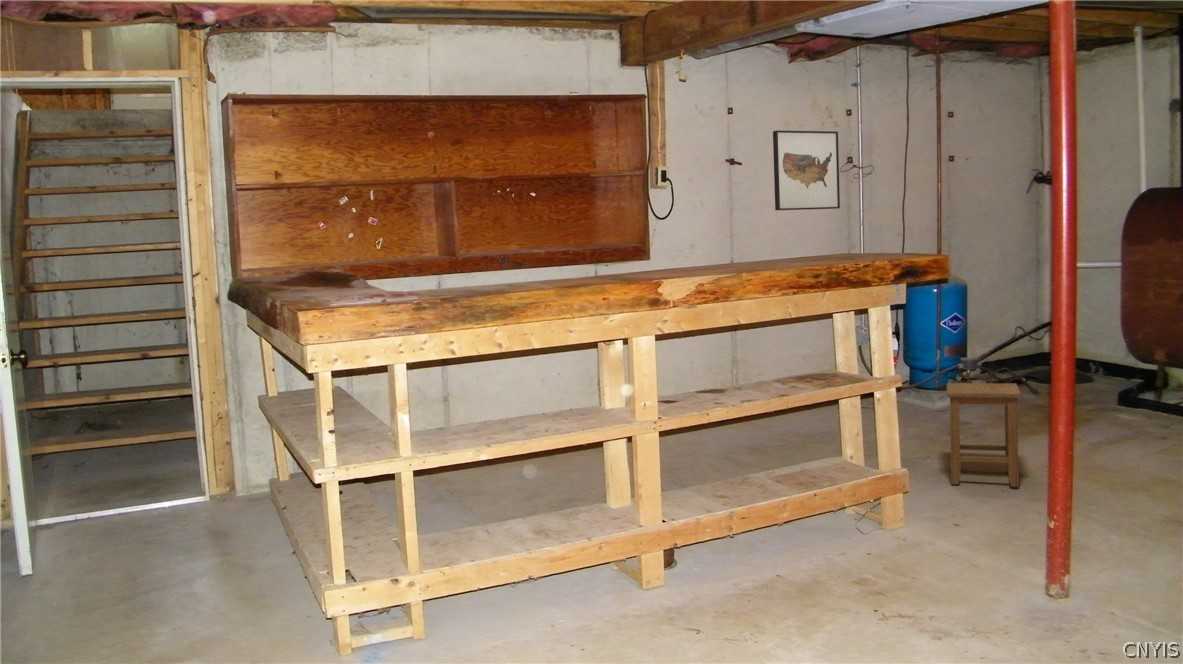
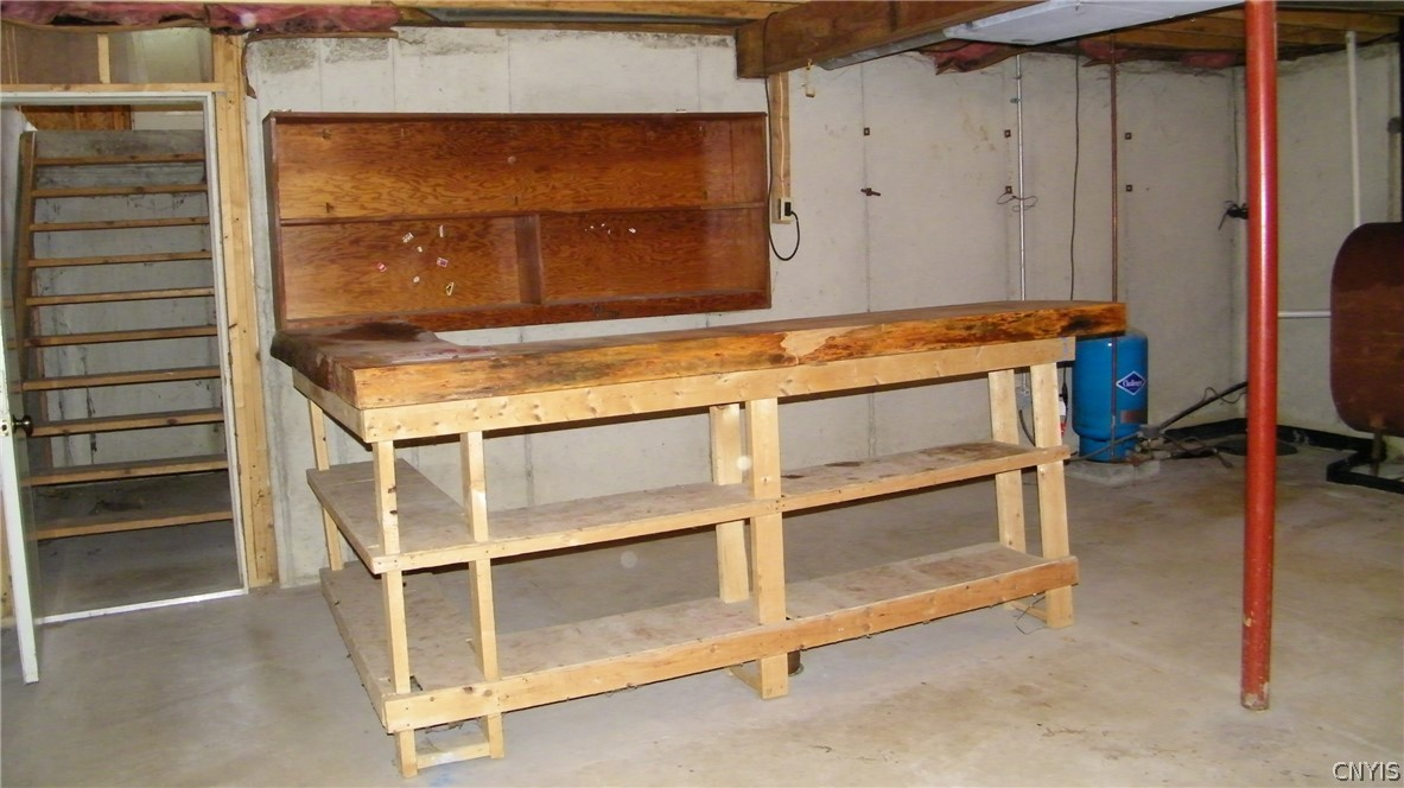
- stool (982, 445)
- wall art (806, 170)
